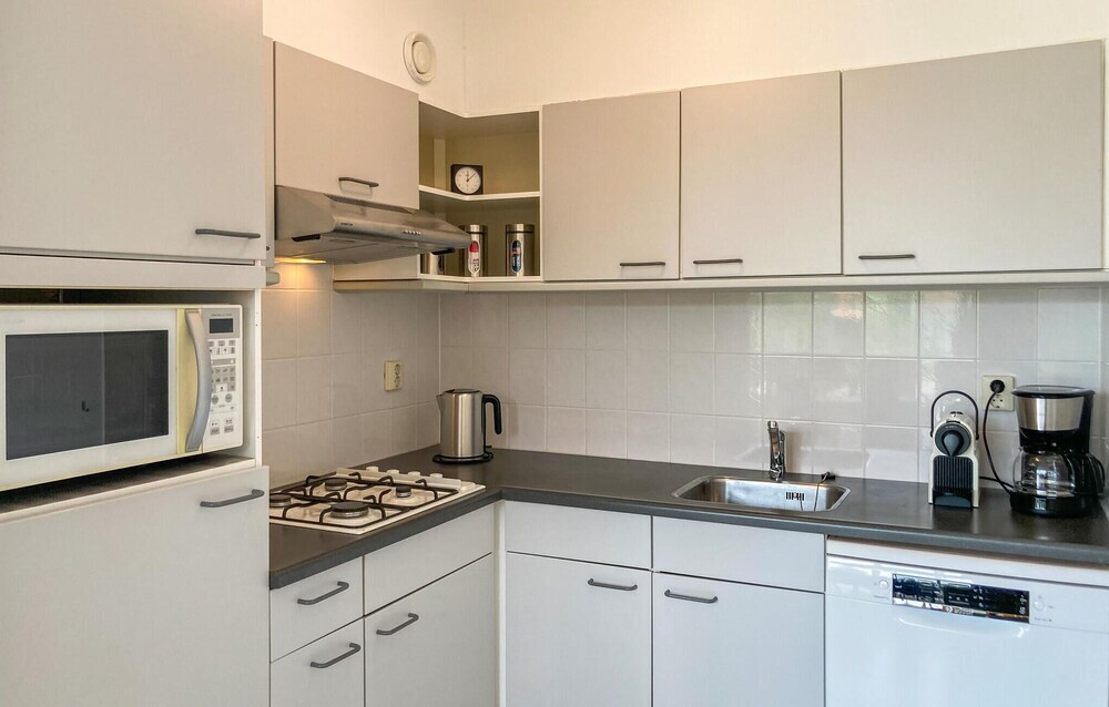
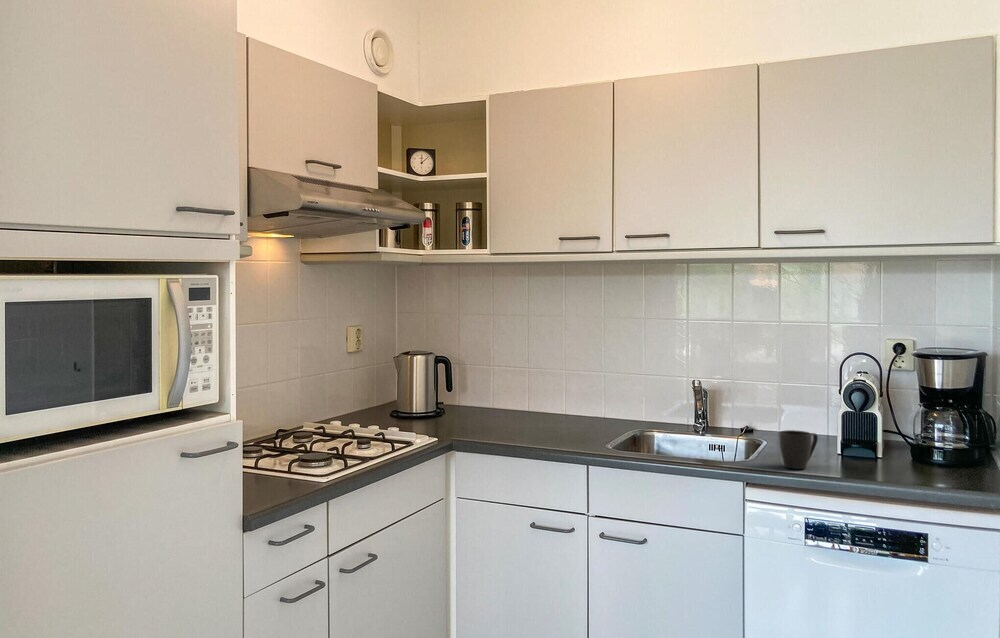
+ mug (800, 449)
